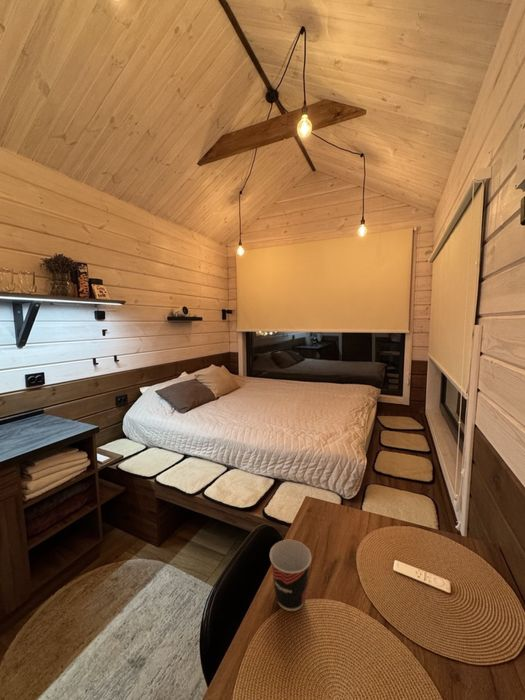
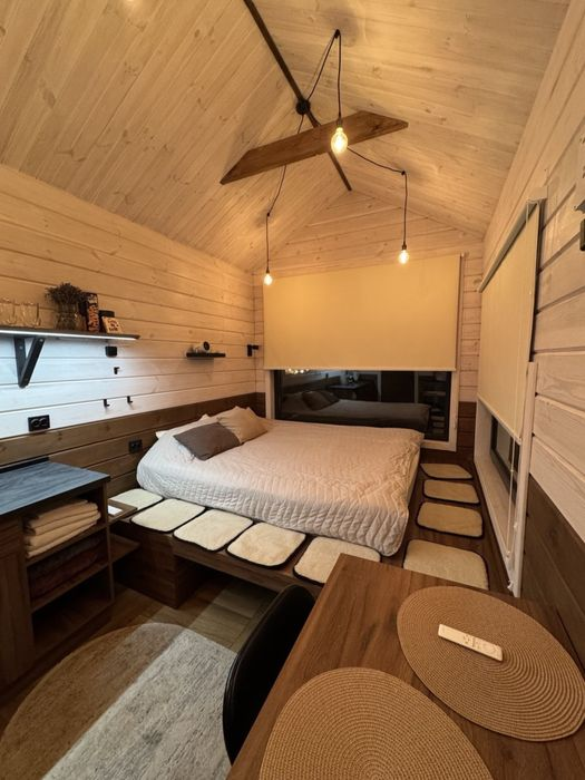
- cup (290, 576)
